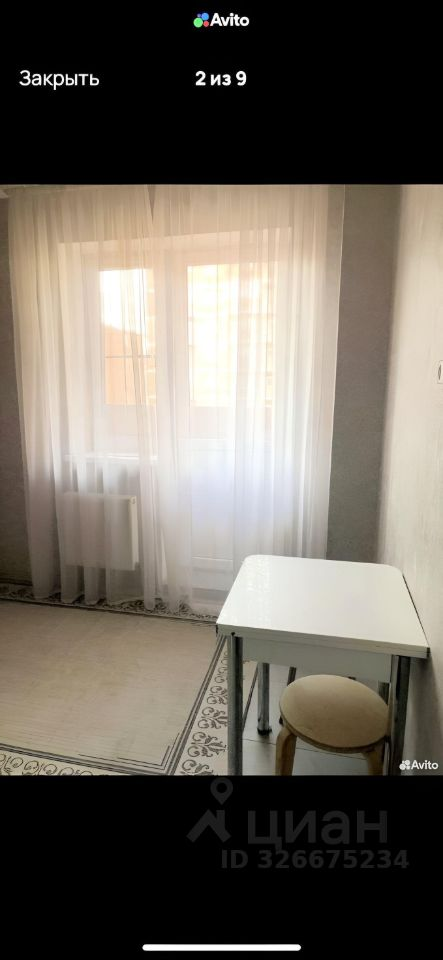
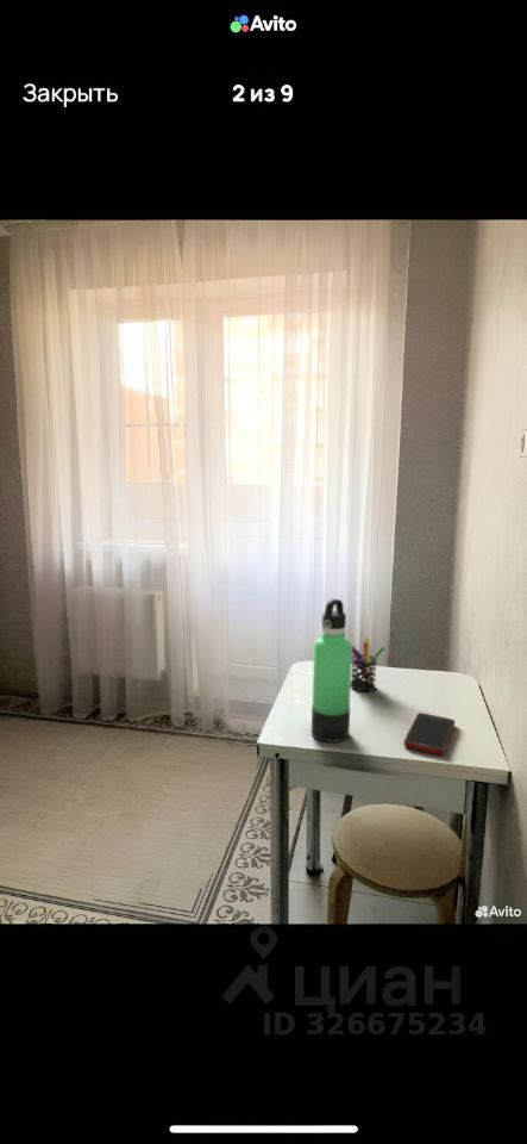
+ pen holder (366, 663)
+ cell phone (429, 732)
+ thermos bottle (332, 667)
